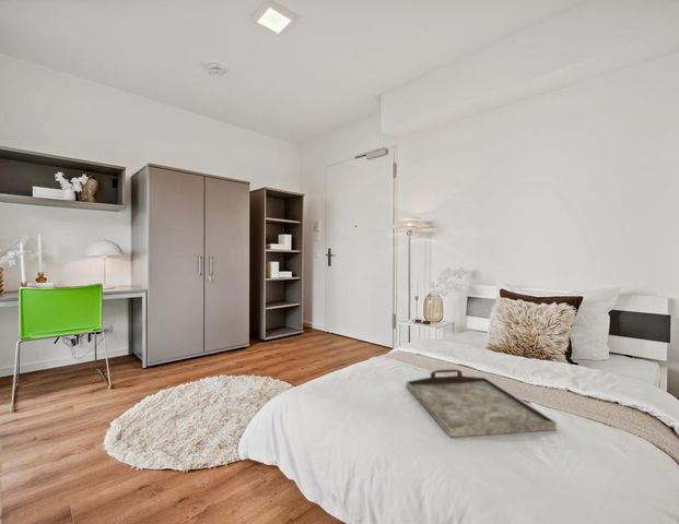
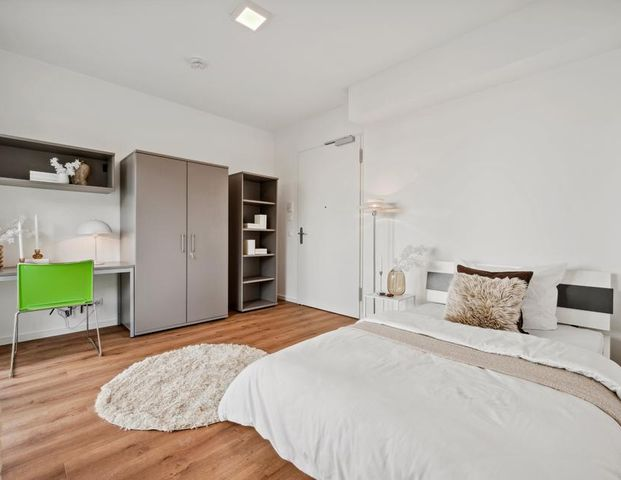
- serving tray (470, 396)
